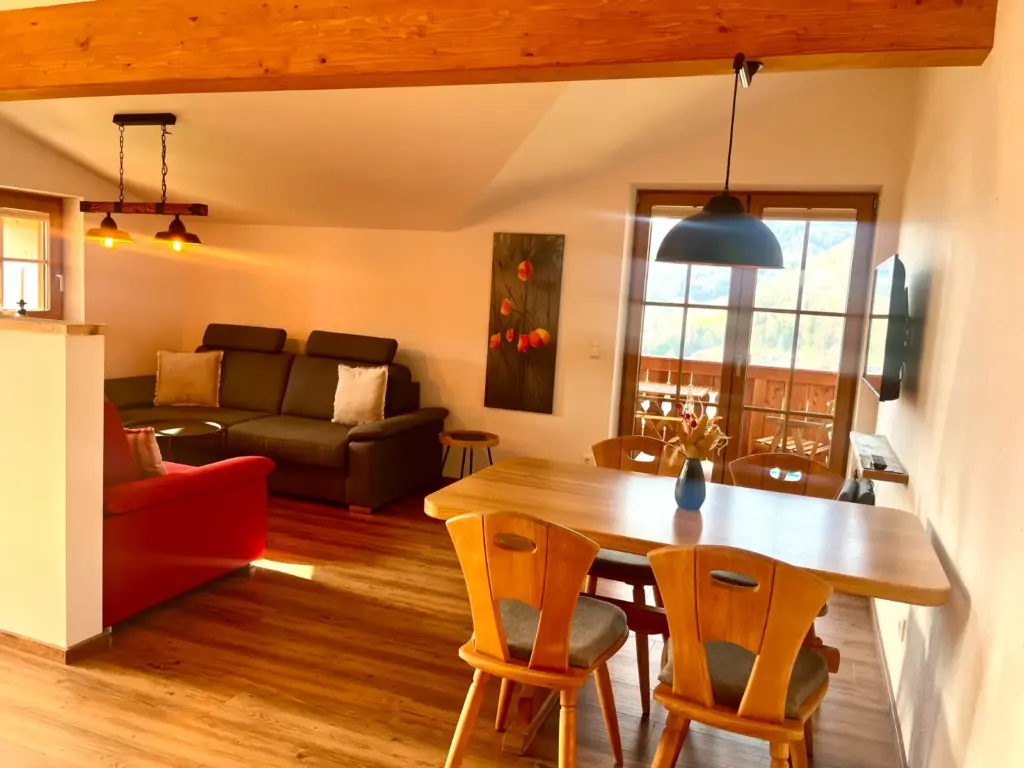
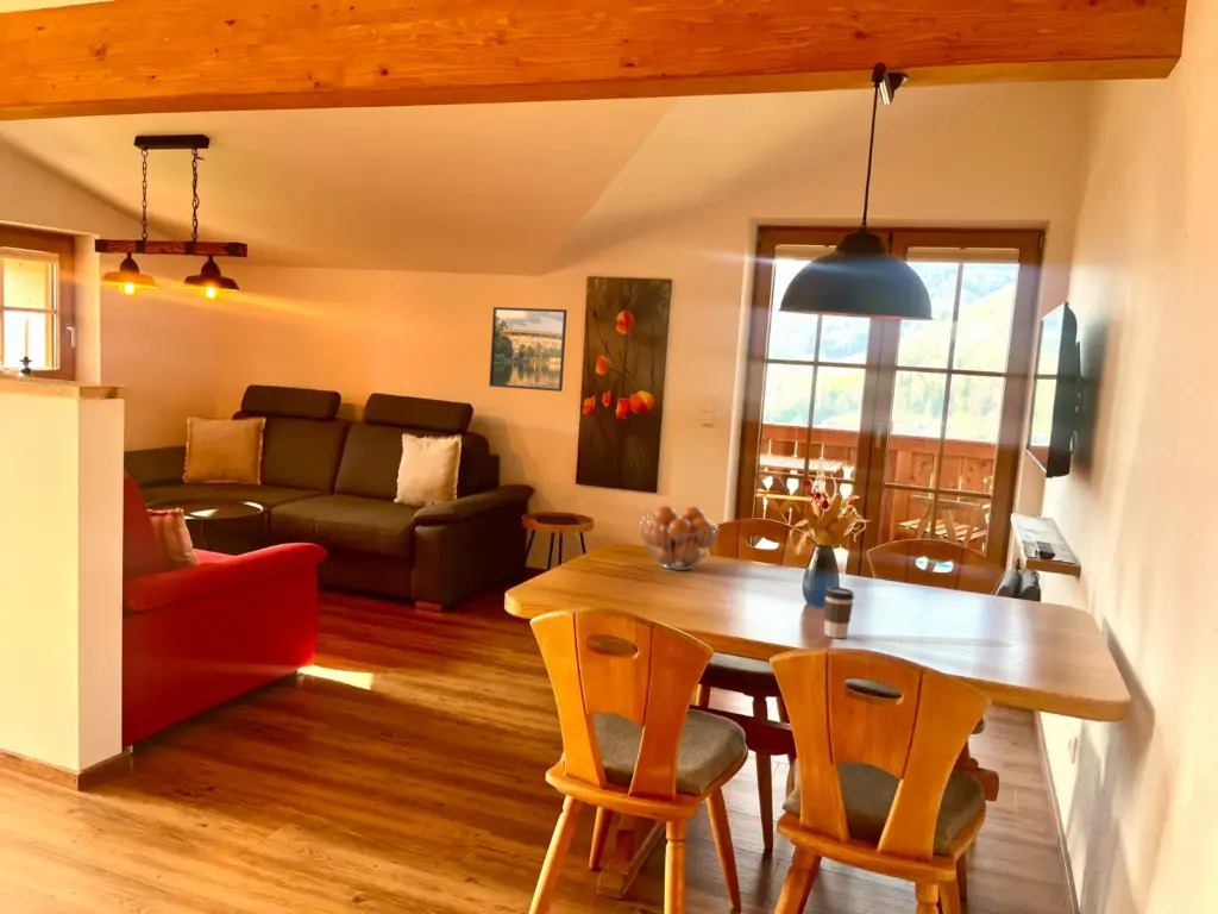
+ coffee cup (837, 612)
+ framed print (527, 349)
+ fruit basket (678, 536)
